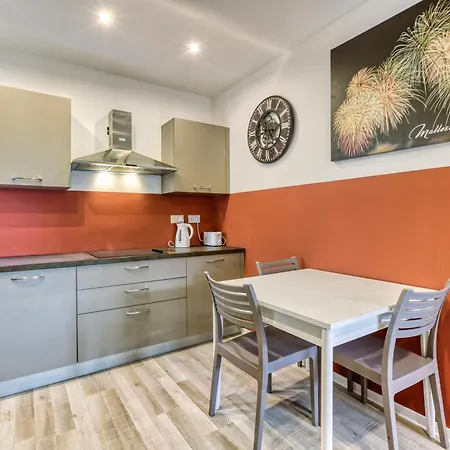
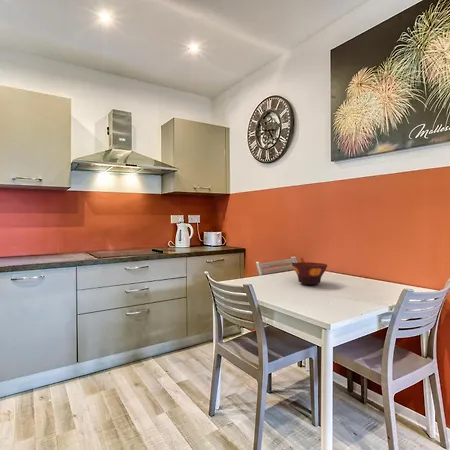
+ bowl (309, 274)
